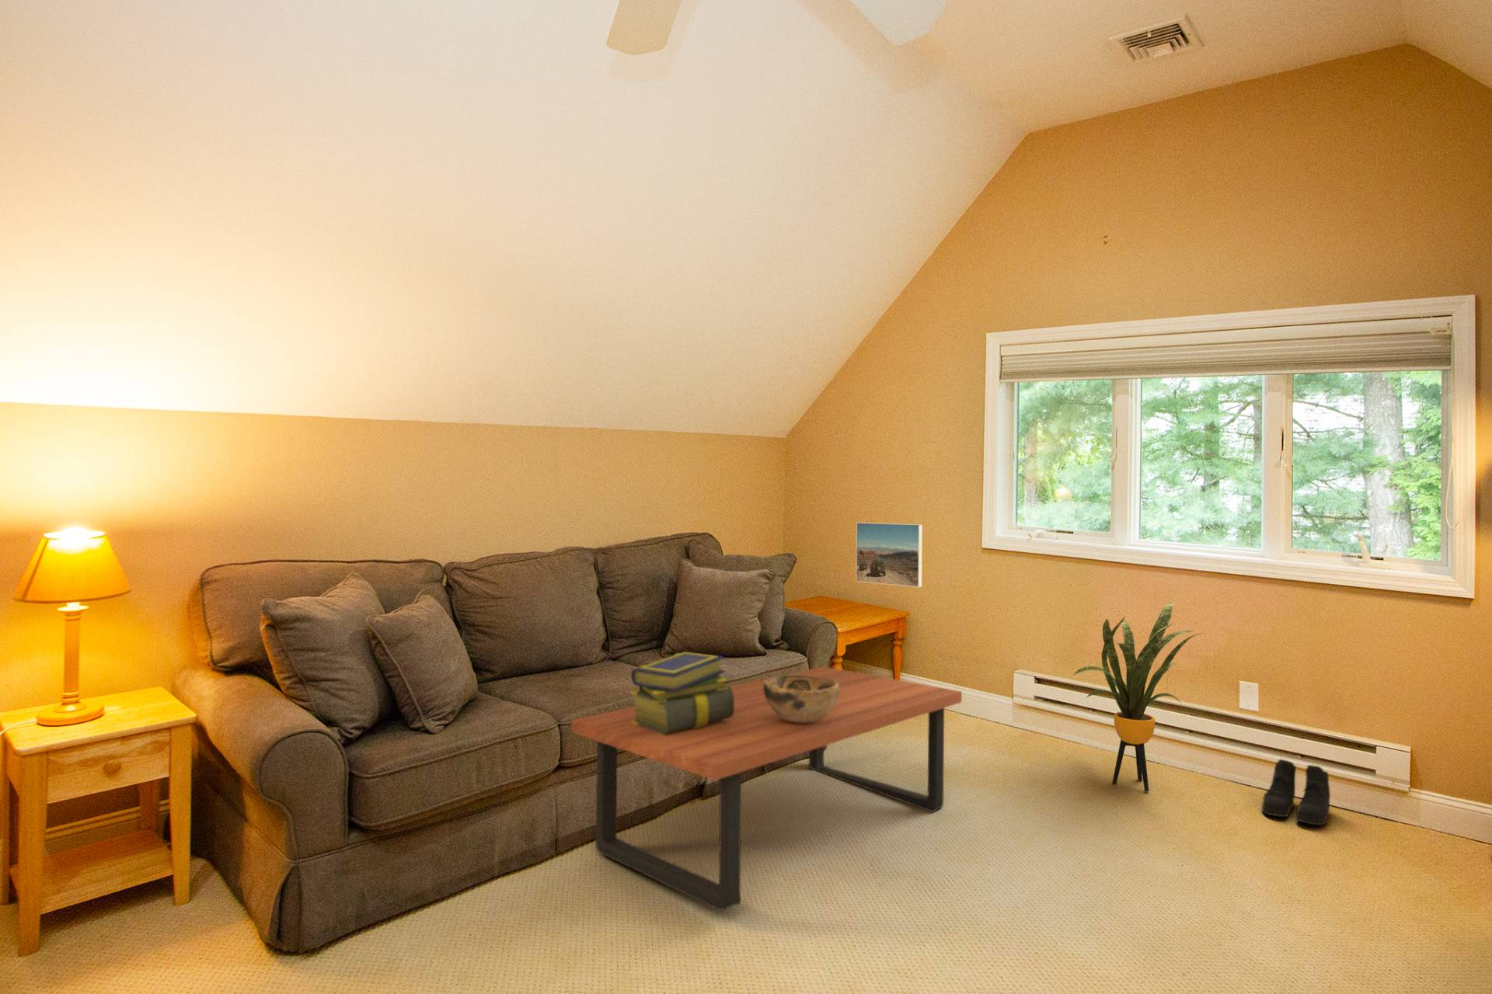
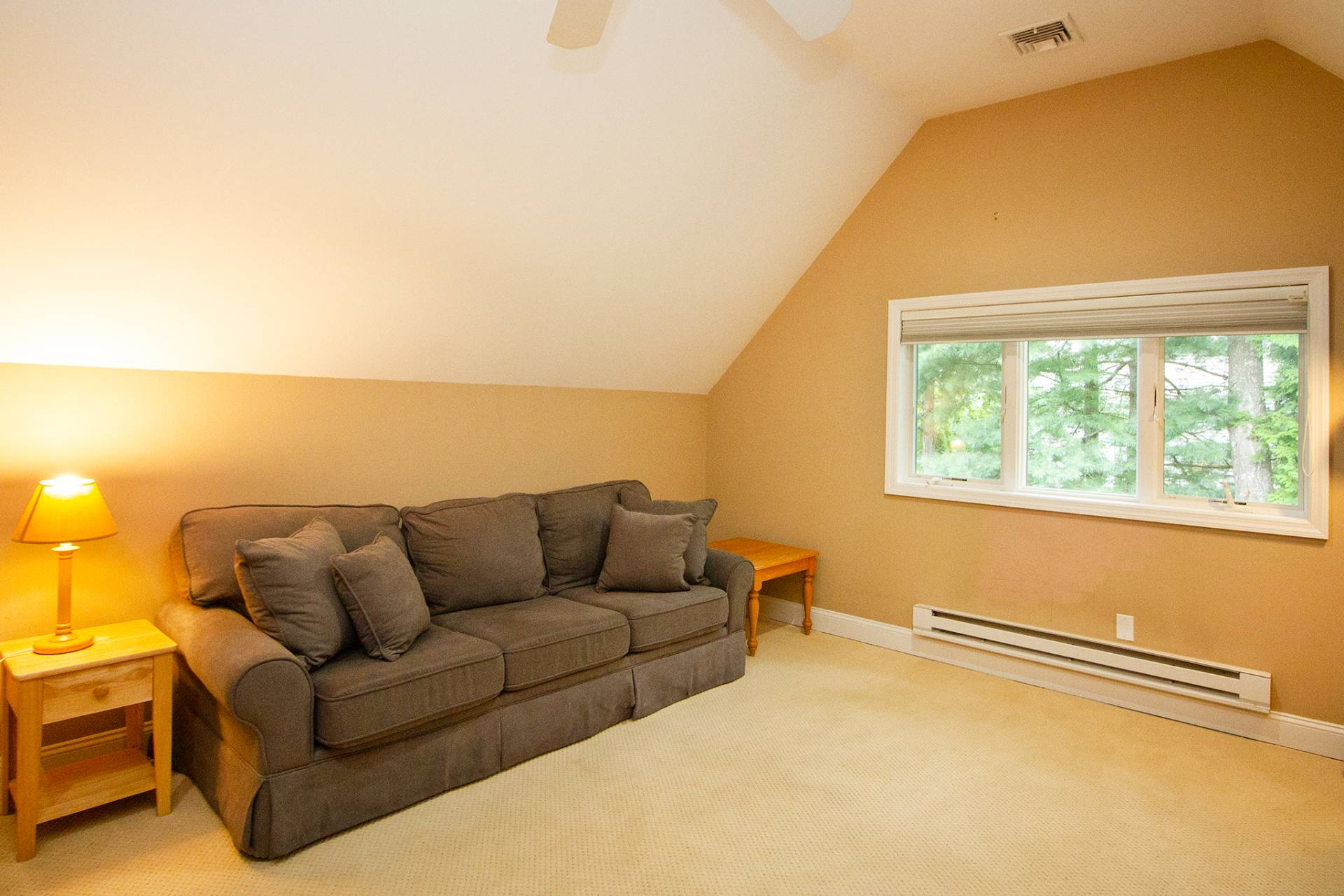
- coffee table (778, 760)
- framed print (888, 554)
- boots (1294, 789)
- stack of books (682, 690)
- house plant (1146, 696)
- decorative bowl (802, 700)
